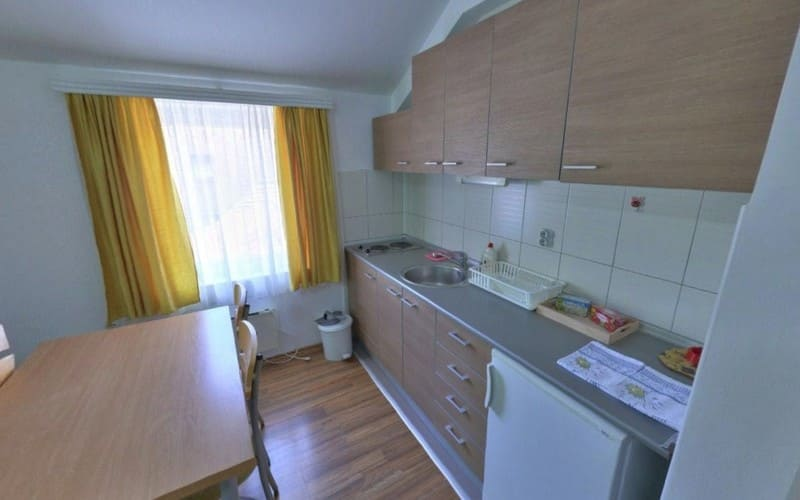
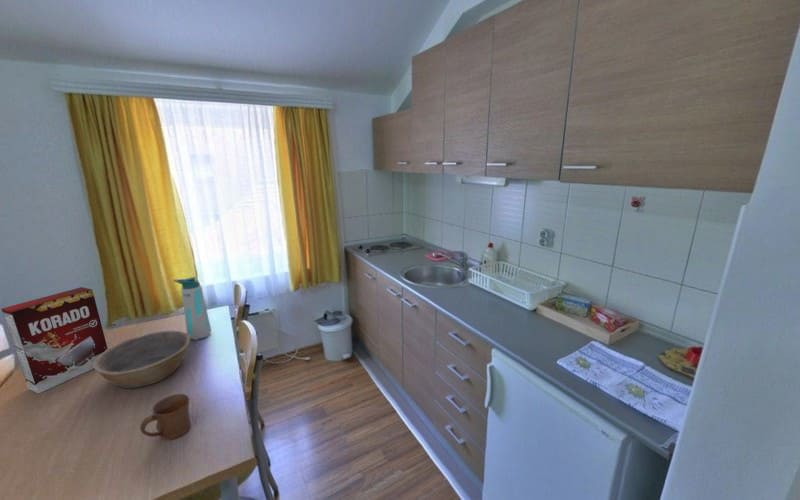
+ cereal box (61, 337)
+ water bottle (193, 307)
+ mug (167, 420)
+ bowl (147, 360)
